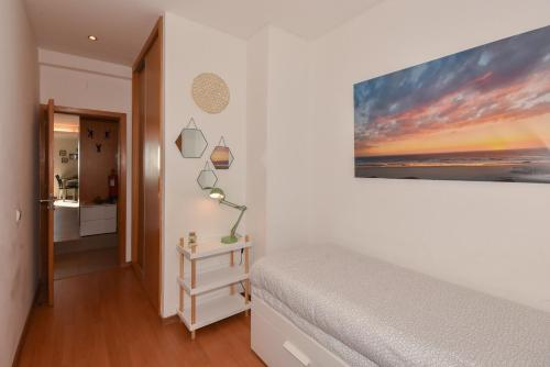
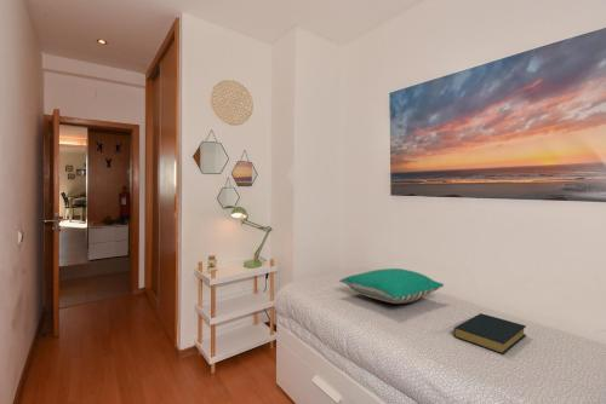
+ pillow (389, 283)
+ hardback book (490, 330)
